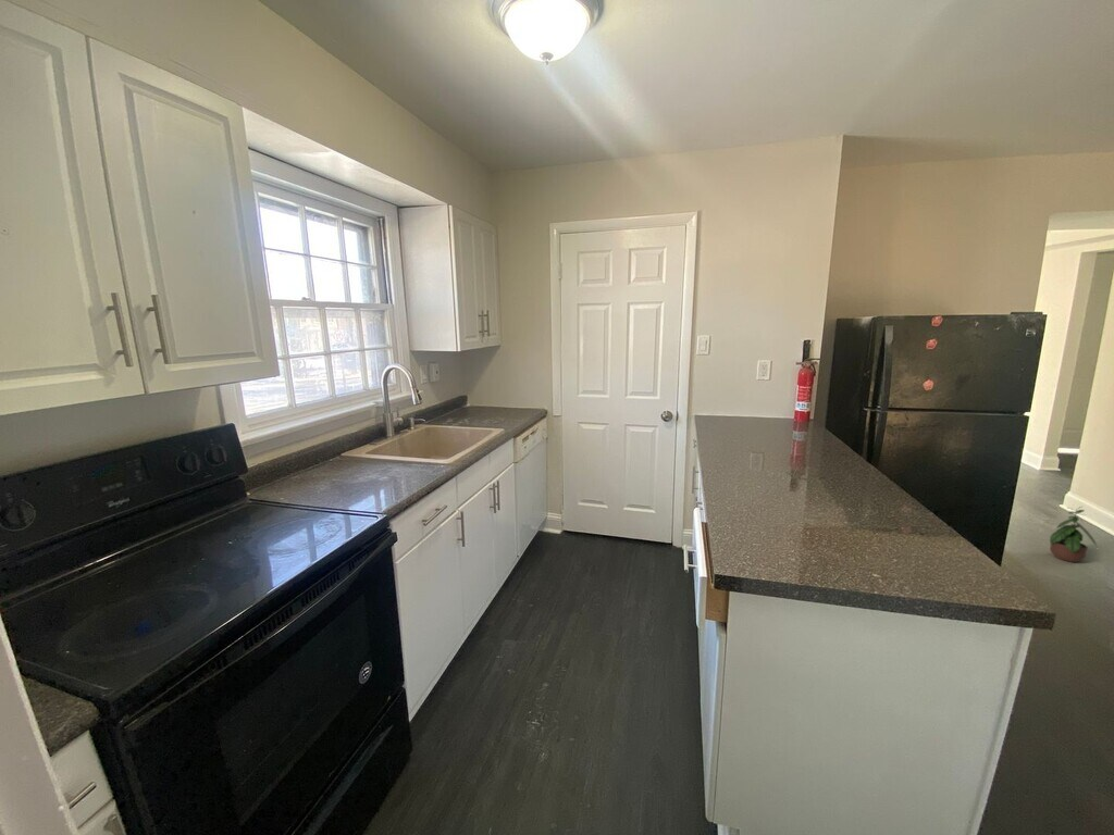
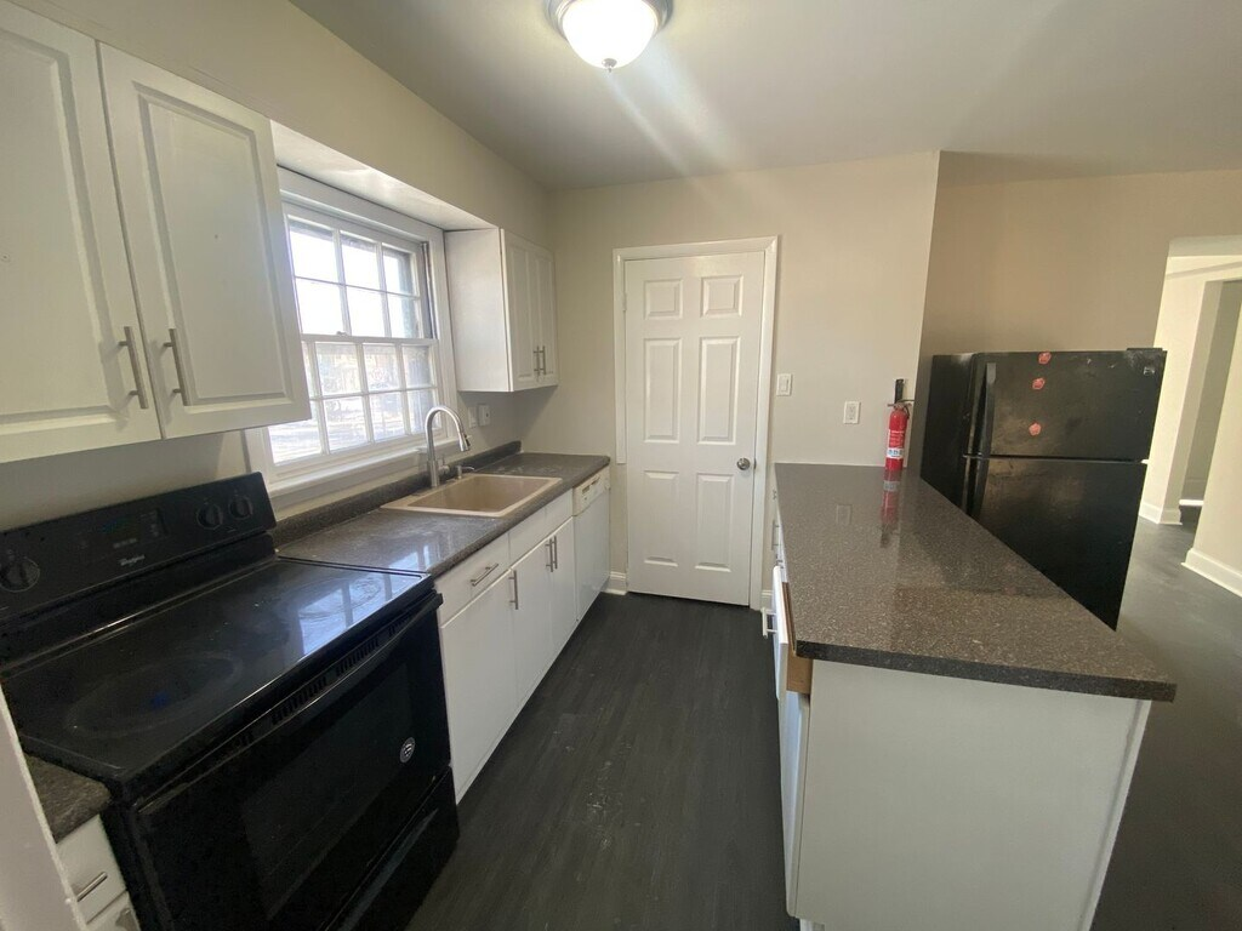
- potted plant (1074, 533)
